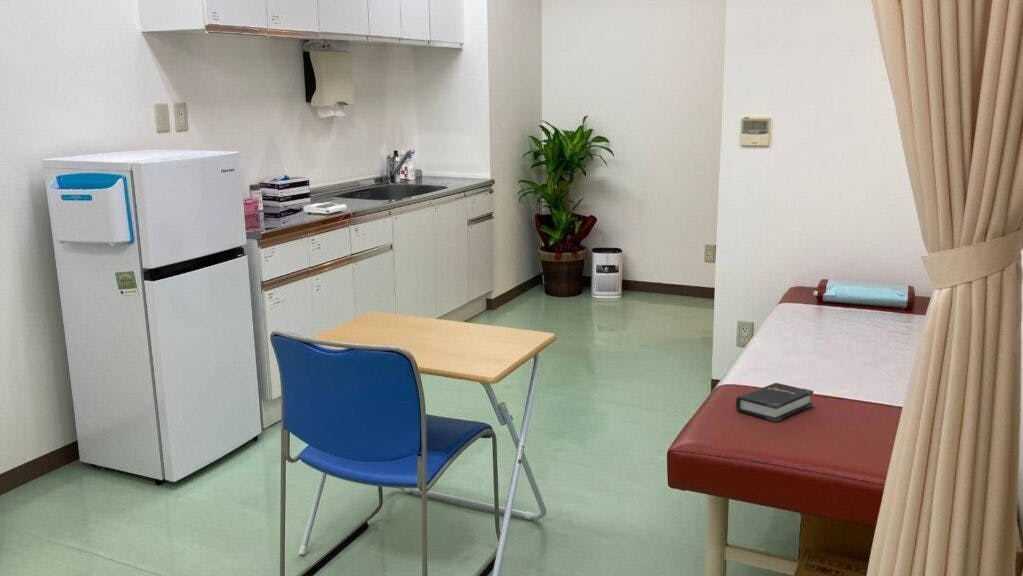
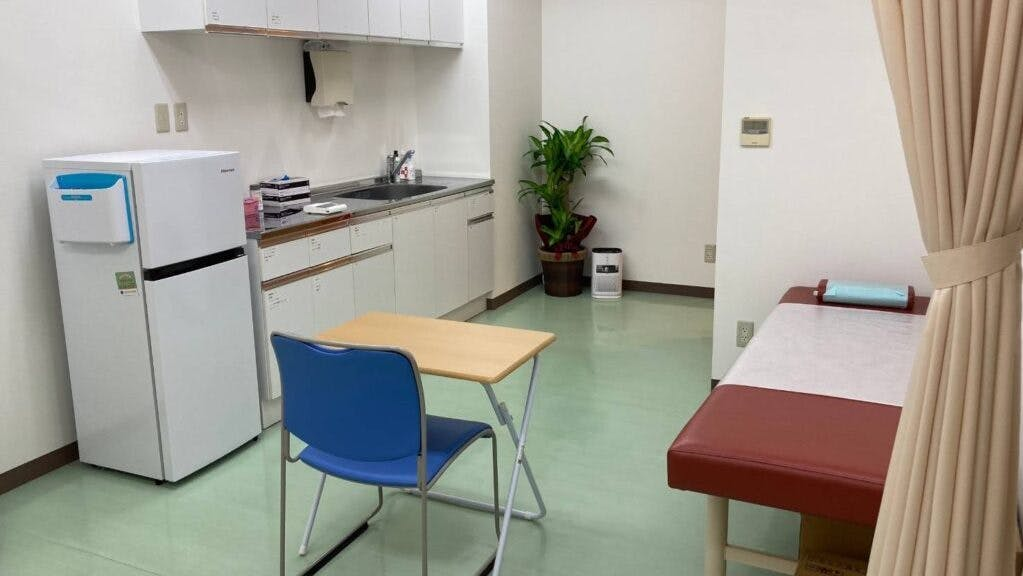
- hardback book (774, 400)
